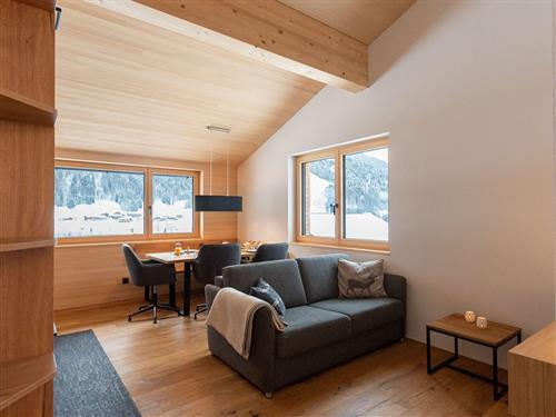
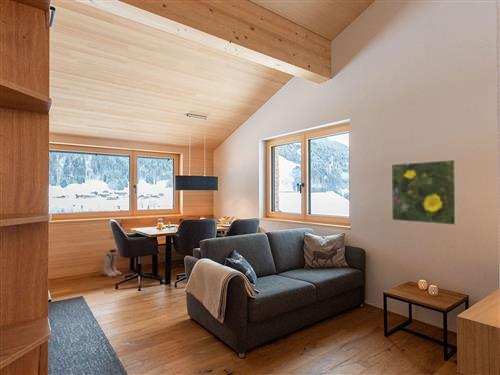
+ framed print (421, 192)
+ boots (112, 263)
